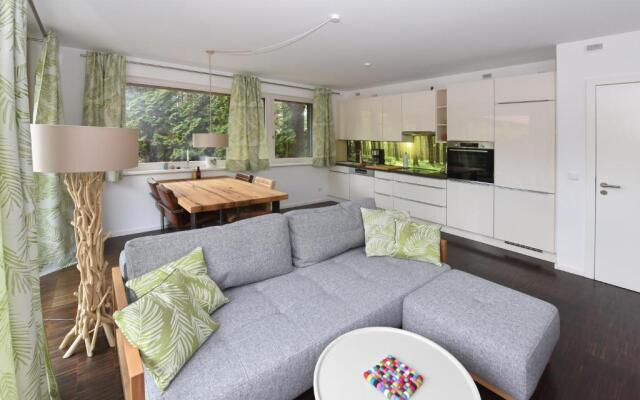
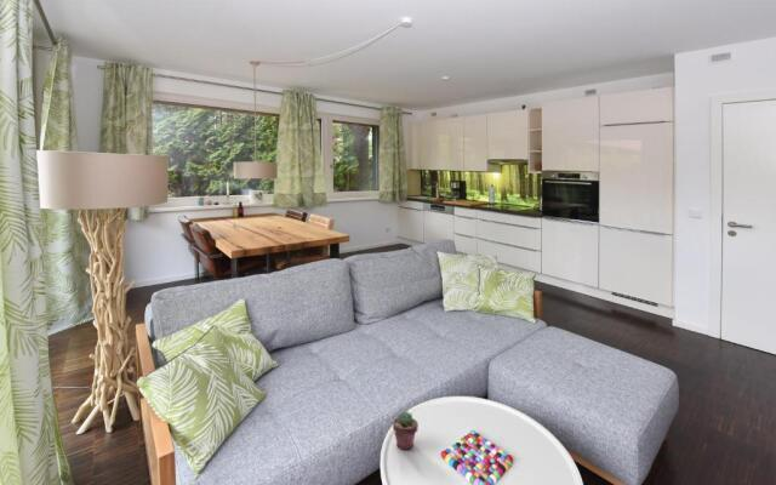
+ potted succulent (405, 428)
